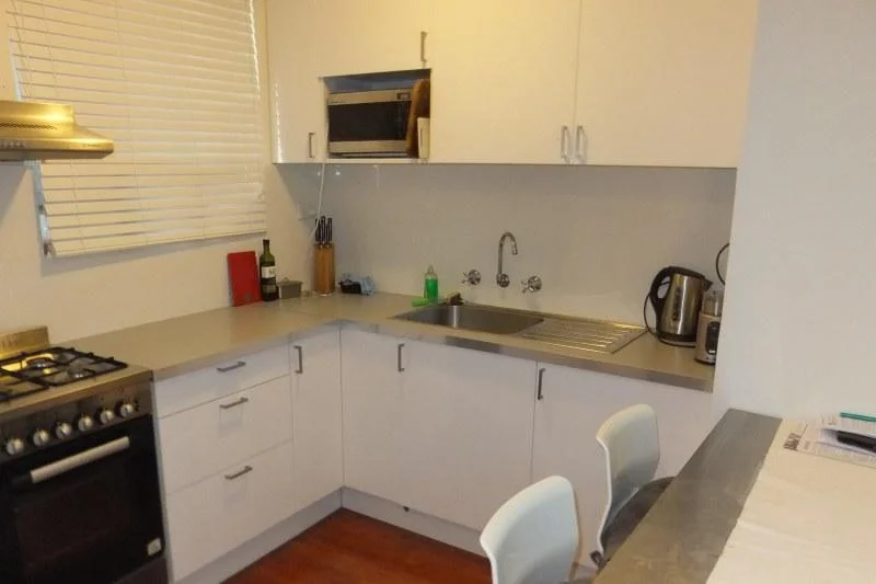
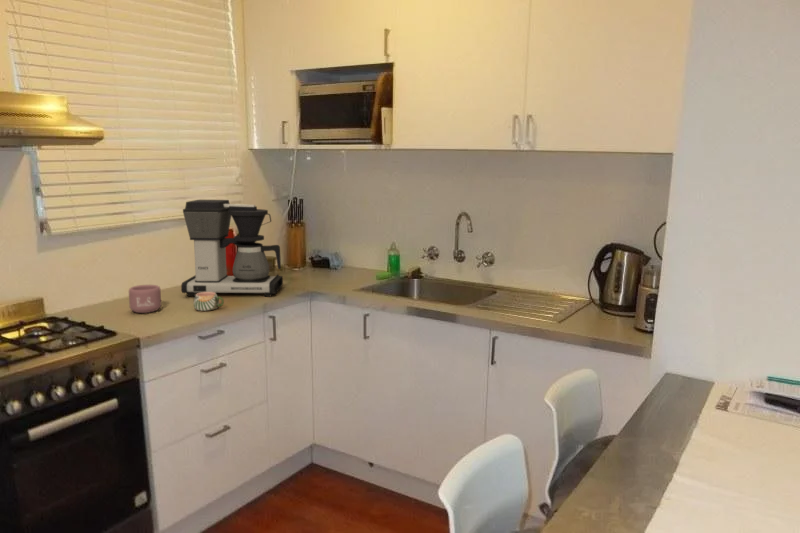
+ coffee maker (236, 245)
+ mug (209, 301)
+ mug (145, 298)
